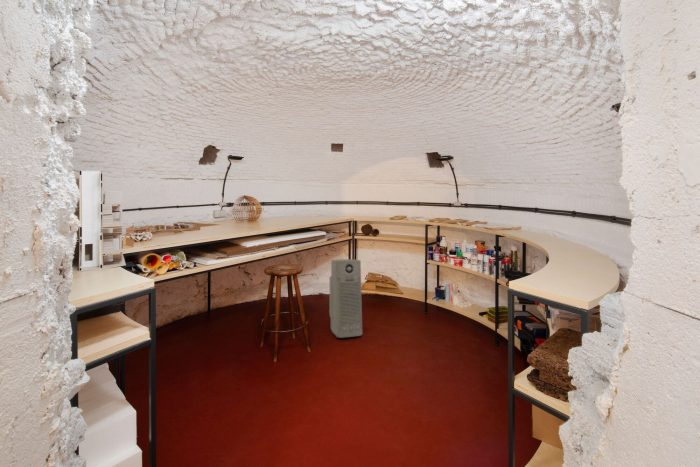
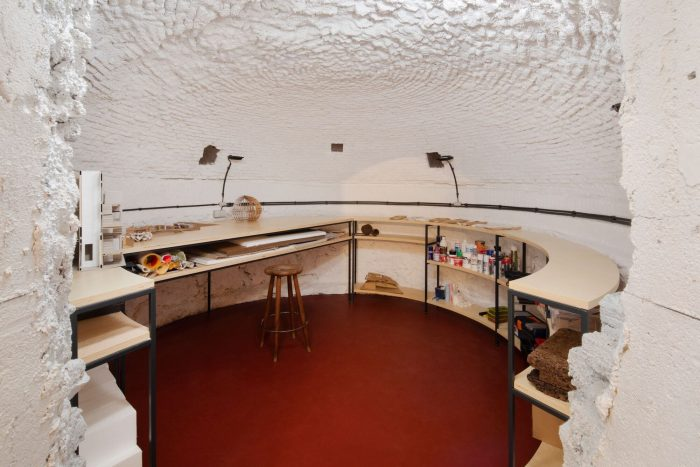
- air purifier (344, 295)
